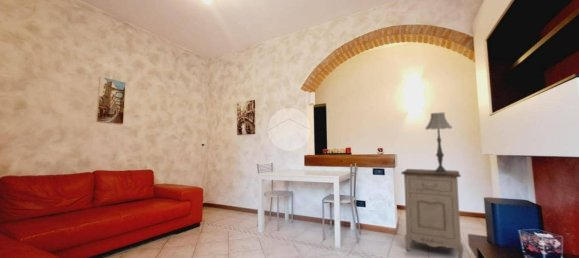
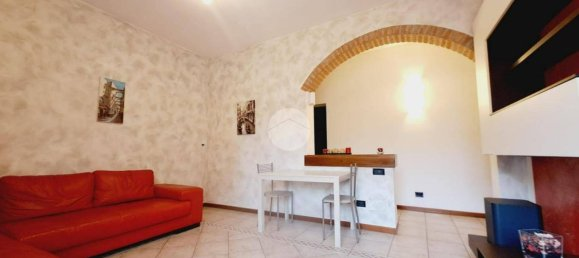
- nightstand (431, 209)
- table lamp (439, 142)
